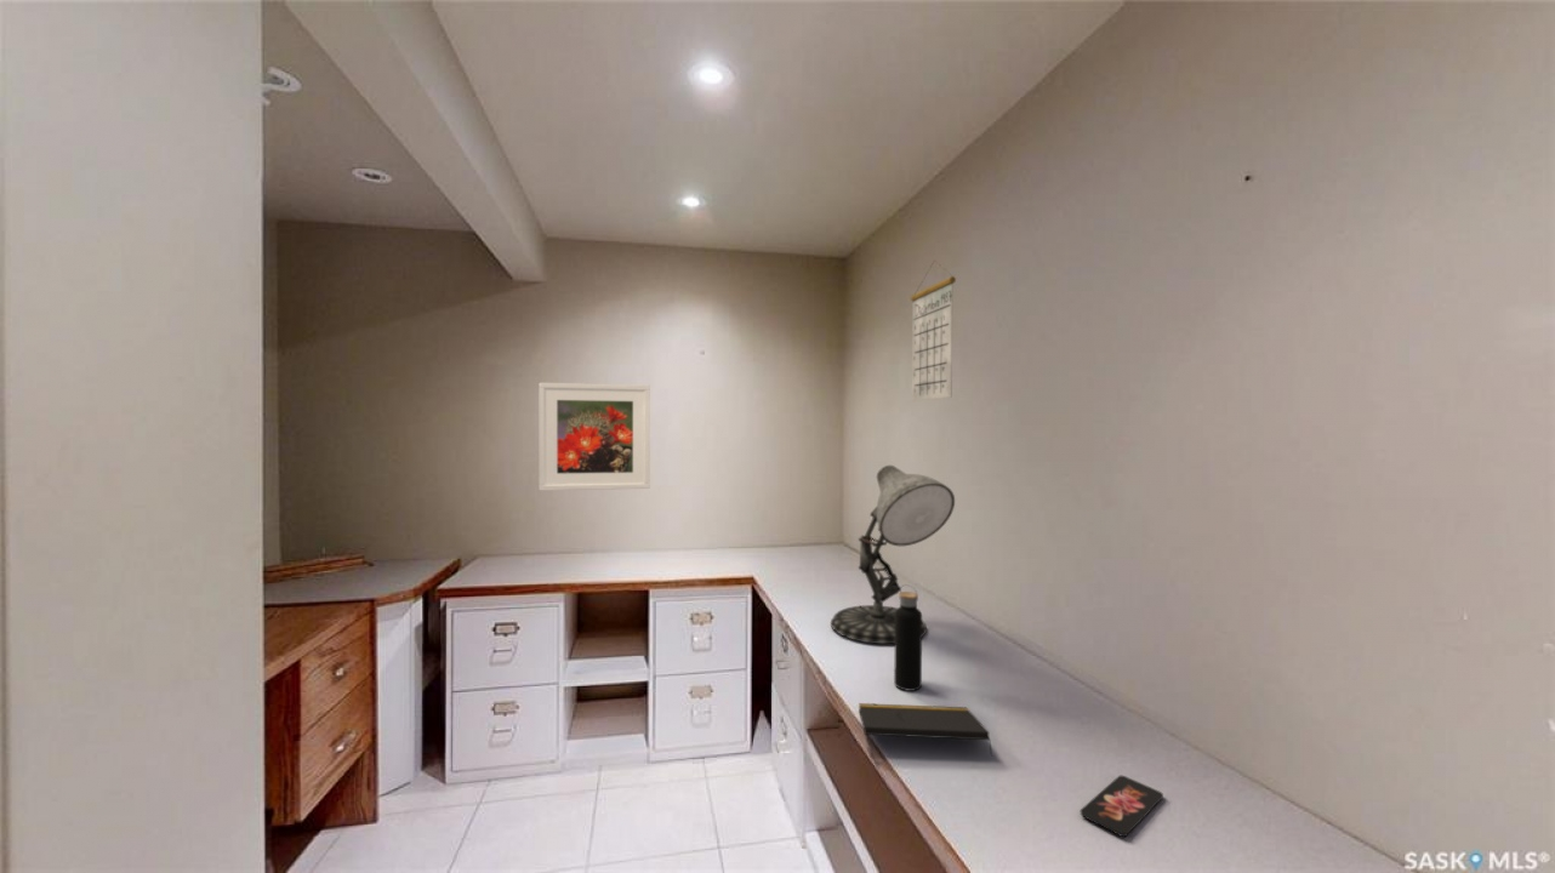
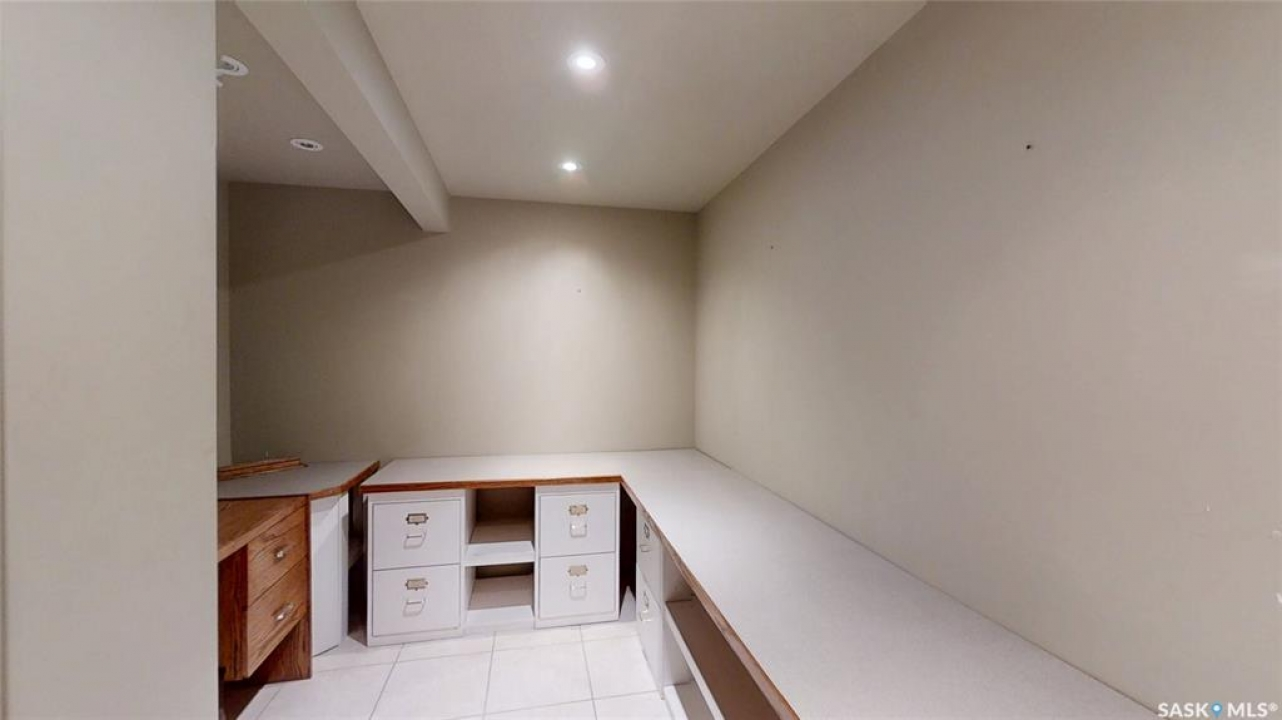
- desk lamp (885, 544)
- notepad (918, 720)
- calendar (930, 329)
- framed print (596, 436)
- water bottle (907, 634)
- smartphone (1122, 804)
